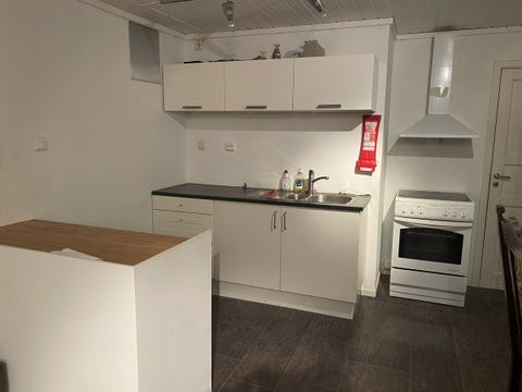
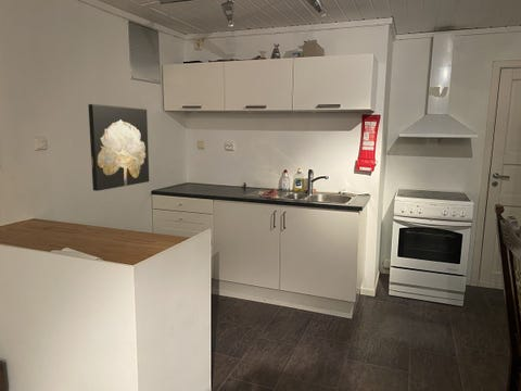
+ wall art (122, 147)
